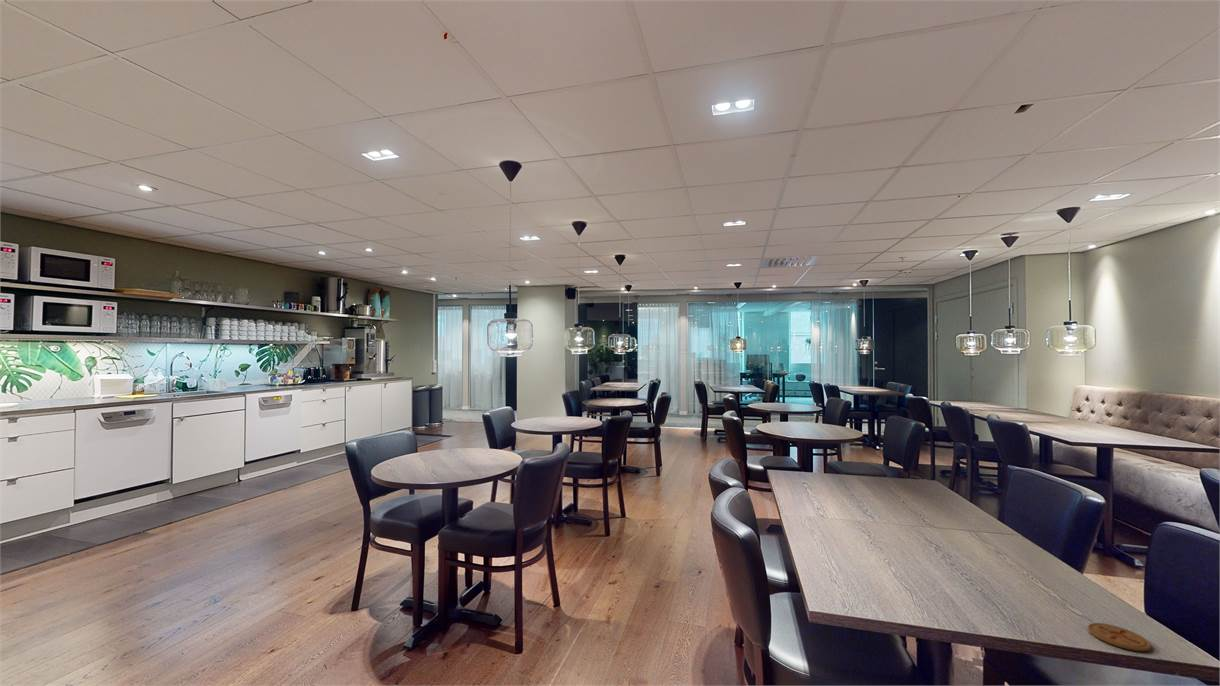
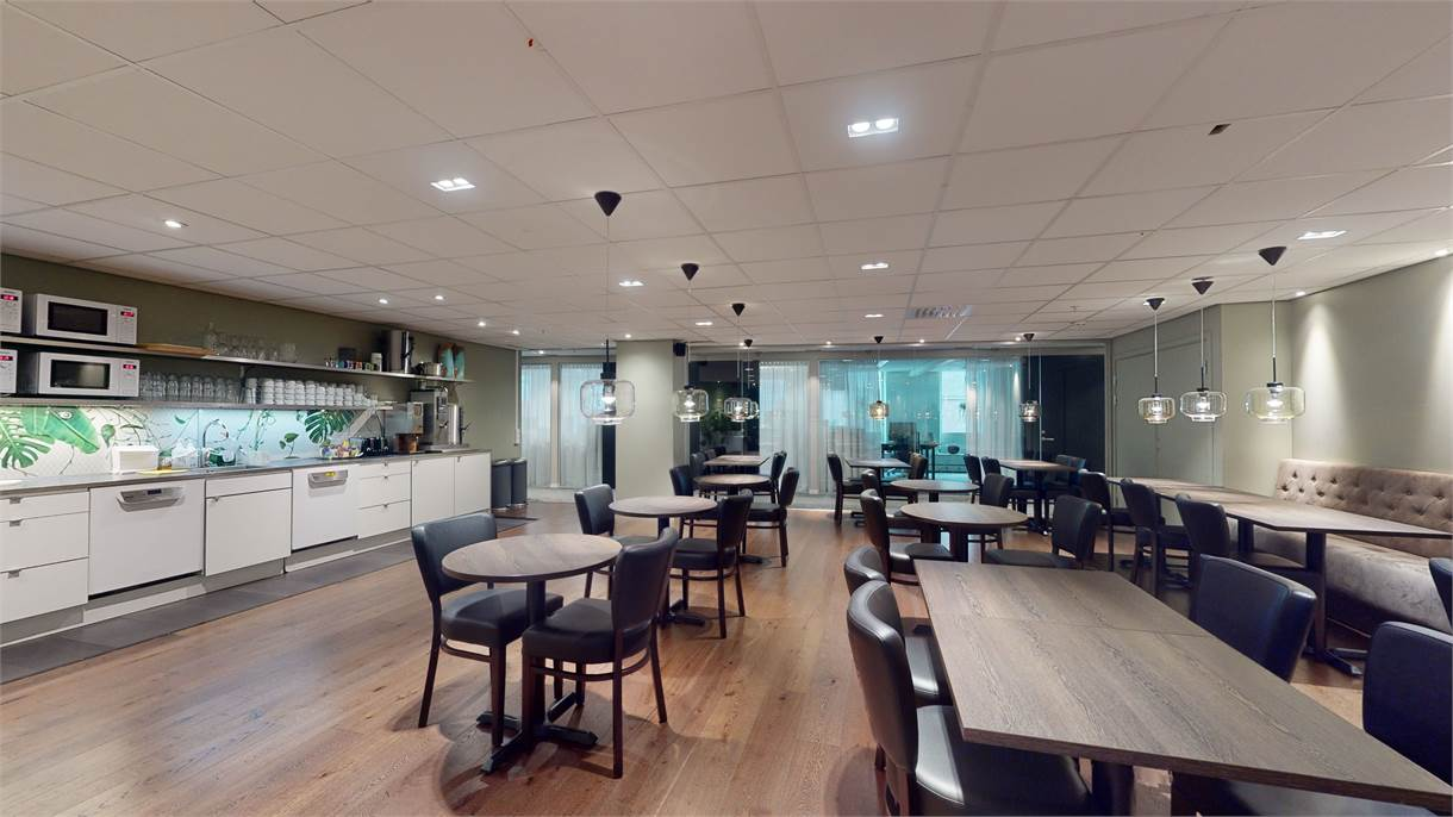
- coaster (1118, 636)
